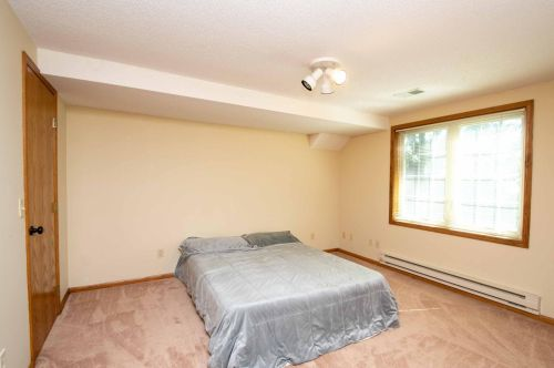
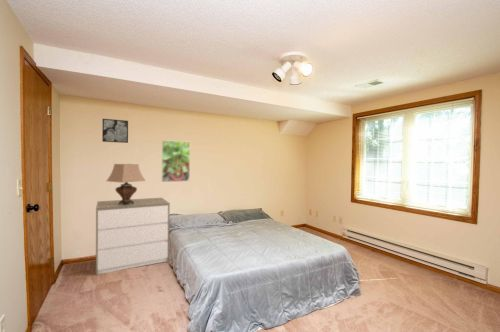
+ table lamp (126, 183)
+ wall art (115, 131)
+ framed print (176, 161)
+ dresser (133, 231)
